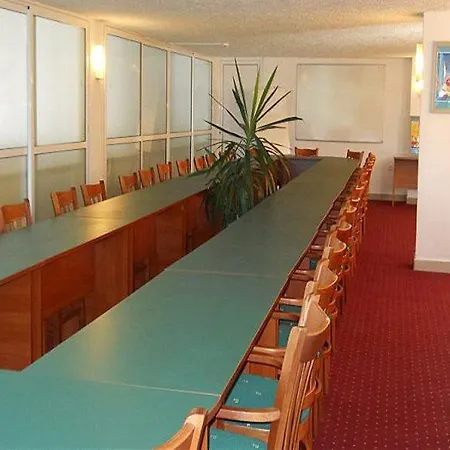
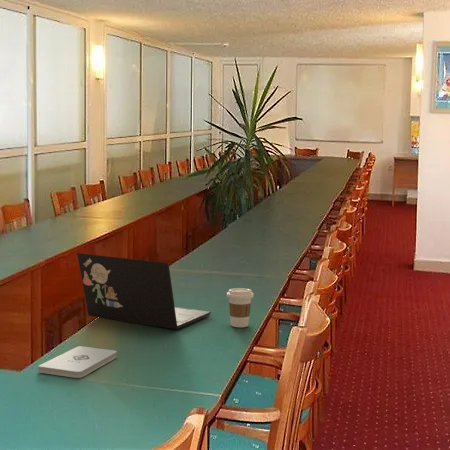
+ notepad (79, 361)
+ coffee cup (239, 307)
+ laptop (145, 284)
